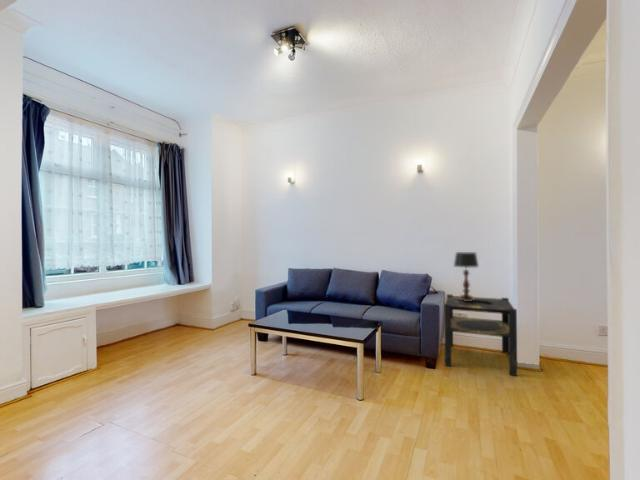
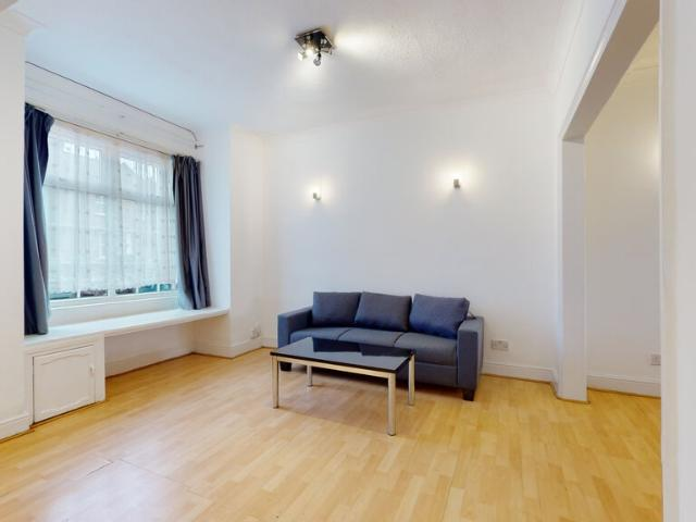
- table lamp (466, 274)
- side table (477, 330)
